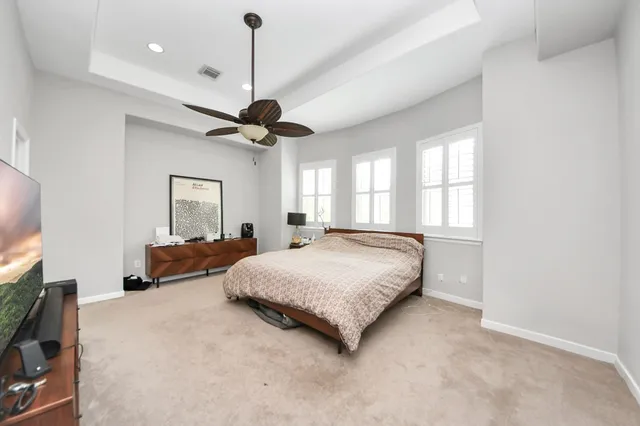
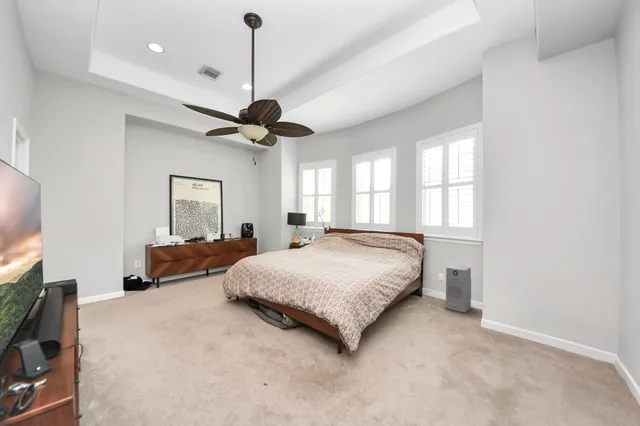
+ air purifier (458, 287)
